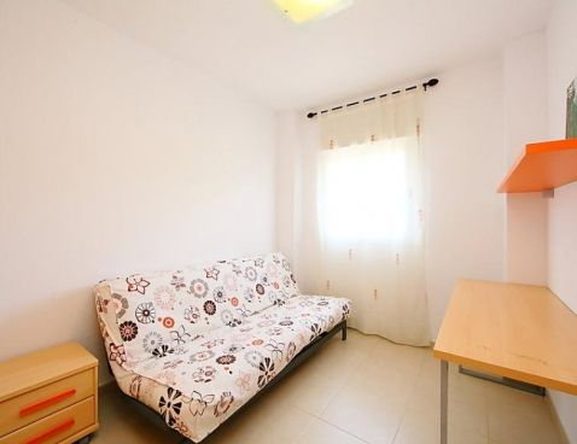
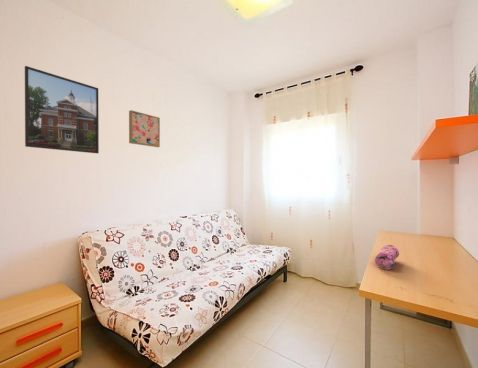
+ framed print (65, 114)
+ pencil case (387, 256)
+ wall art (145, 129)
